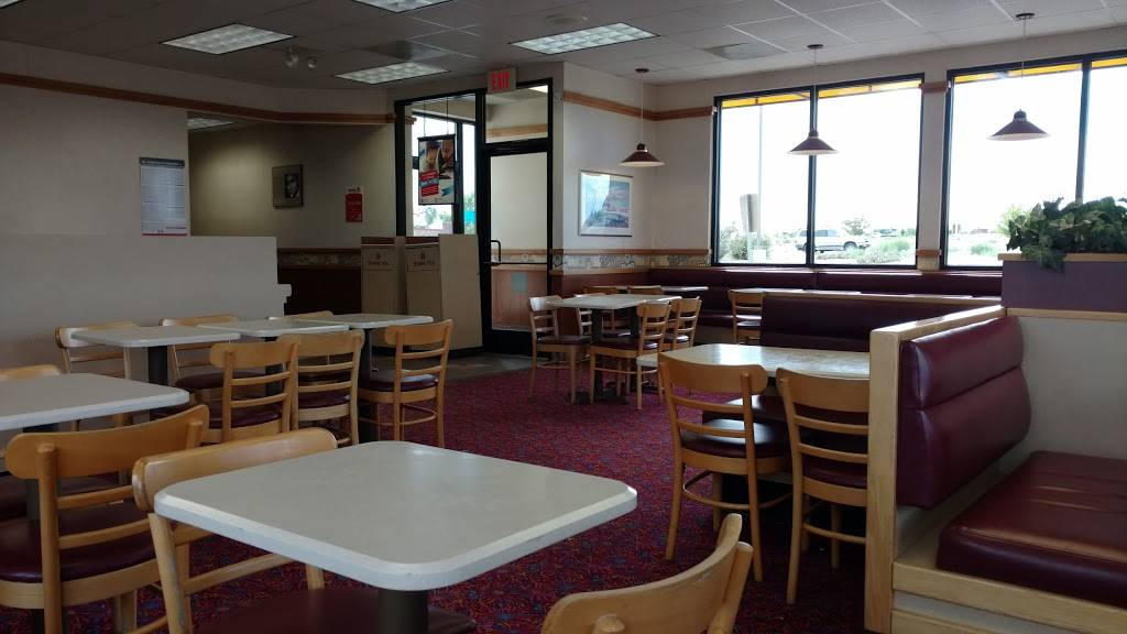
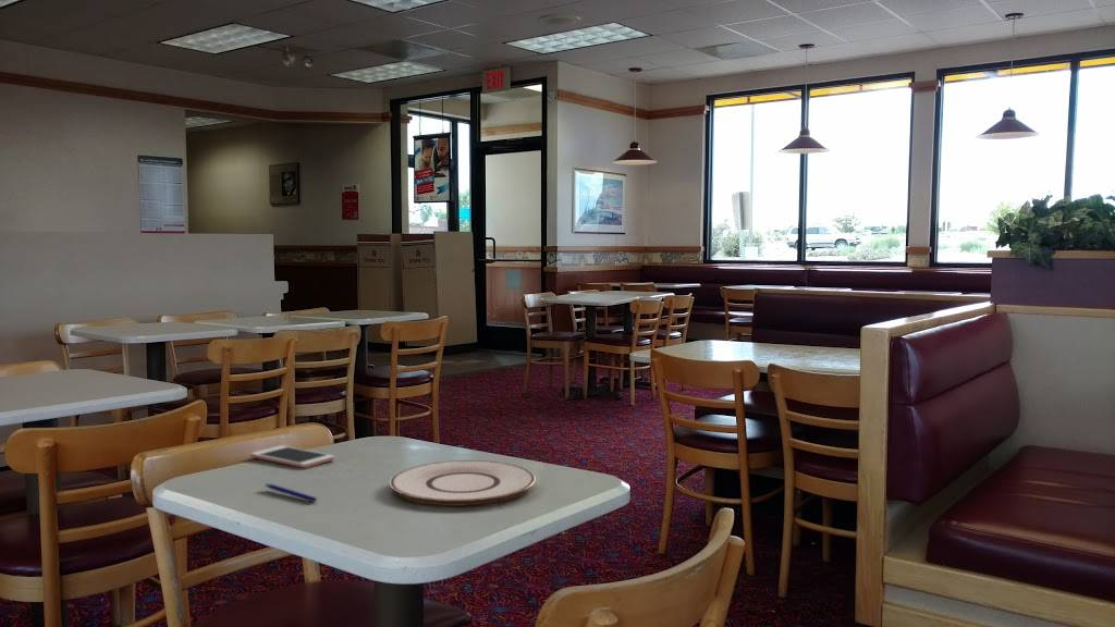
+ plate (463, 482)
+ cell phone (292, 456)
+ pen (290, 492)
